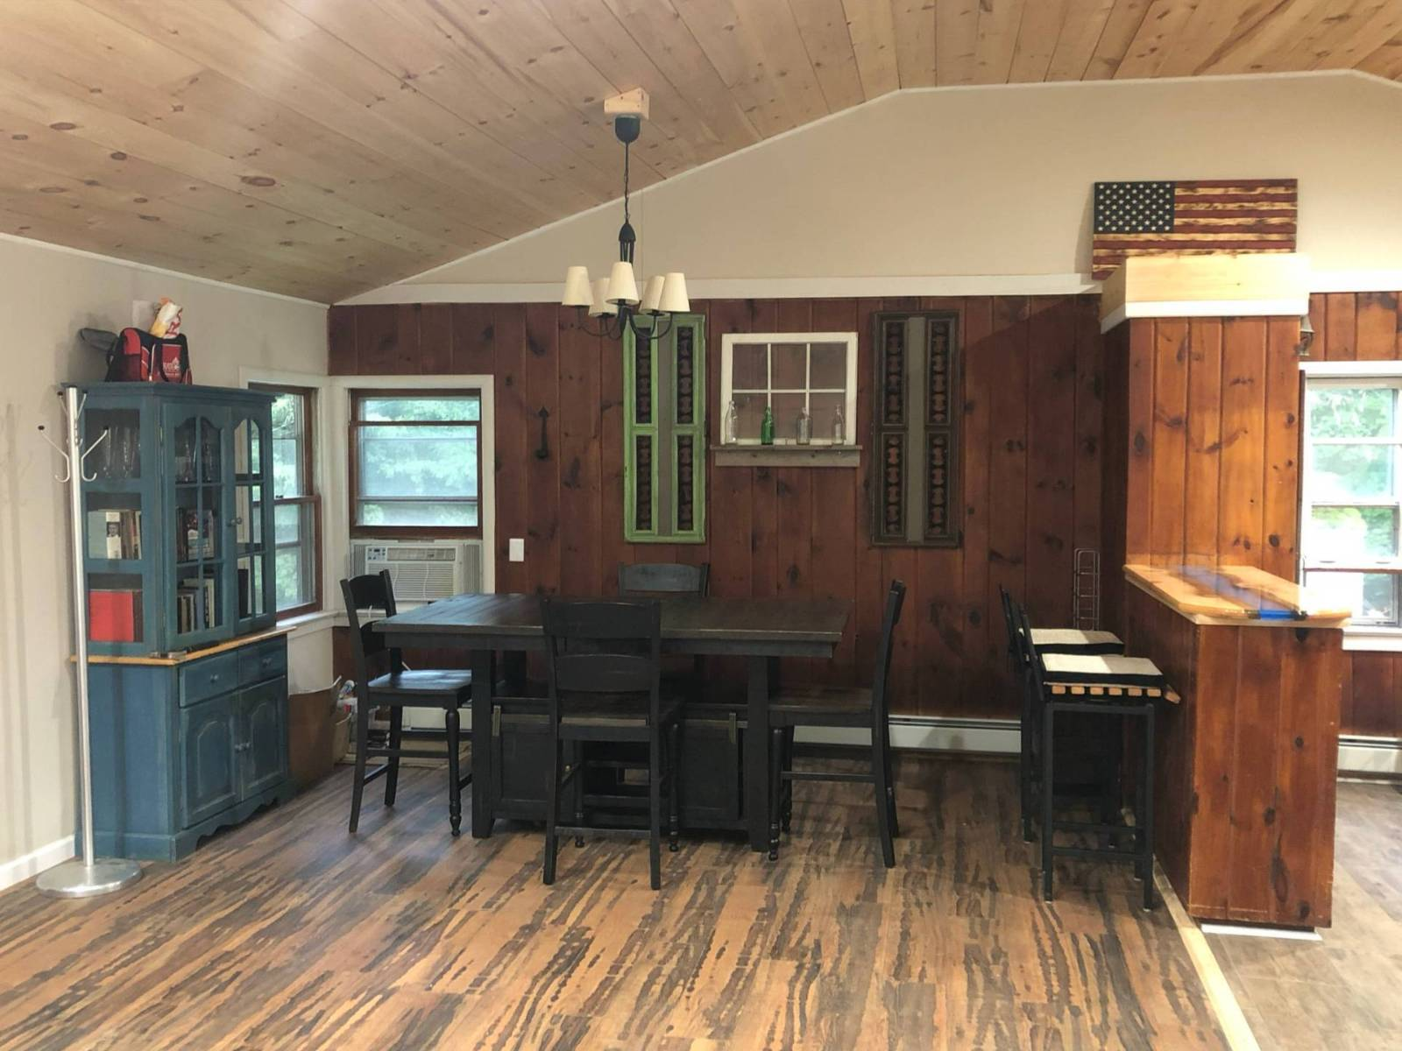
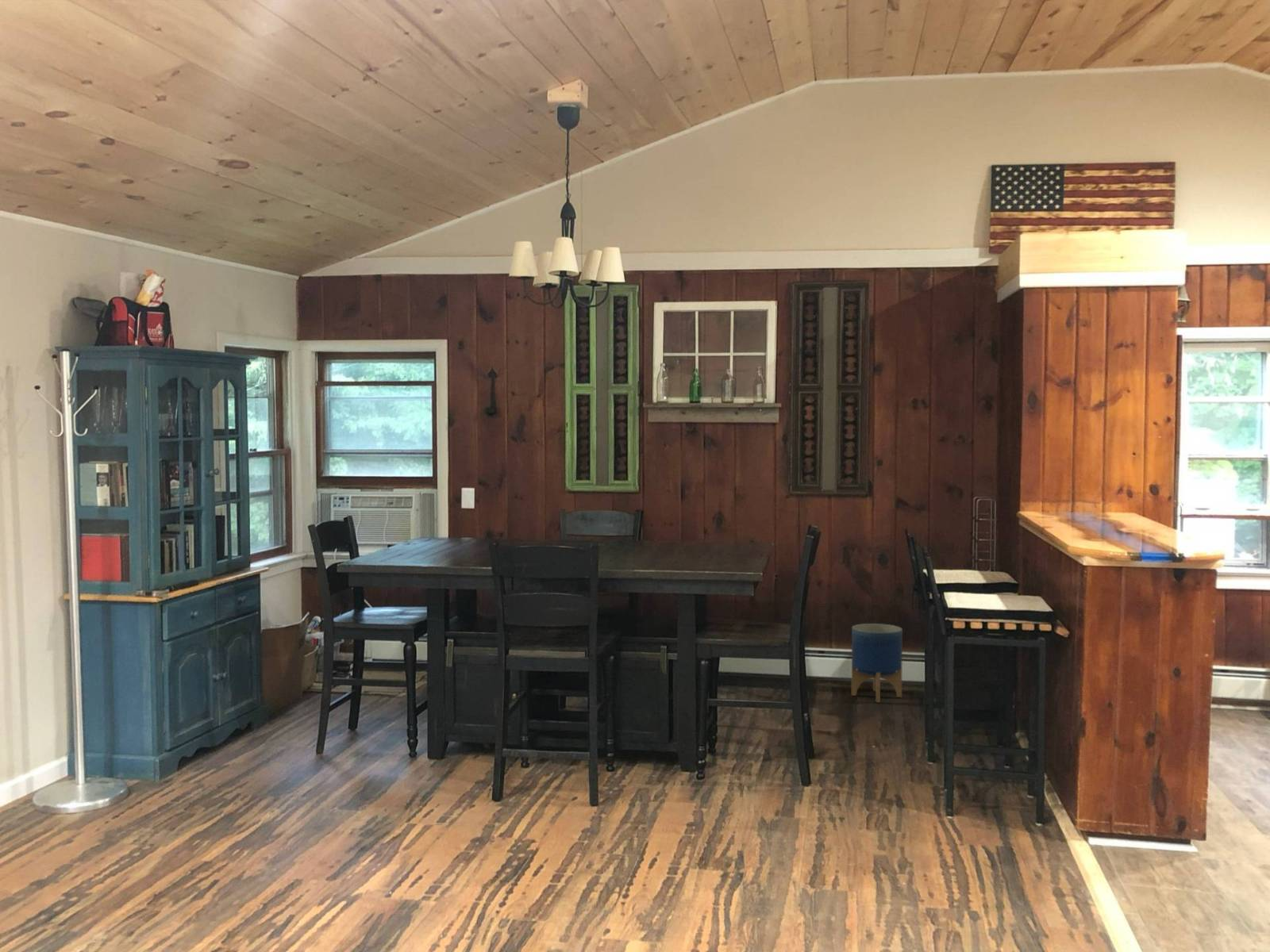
+ planter (876, 662)
